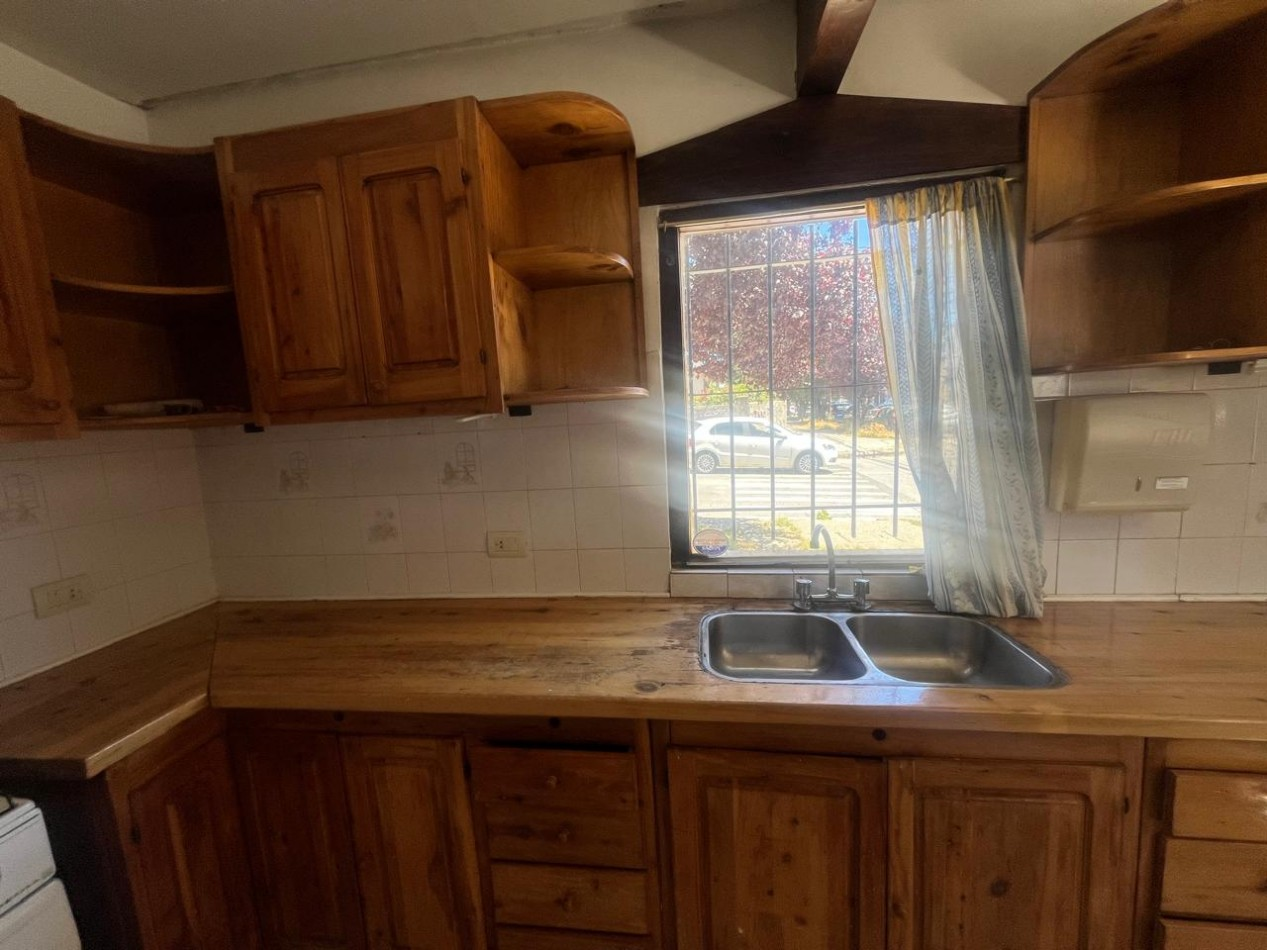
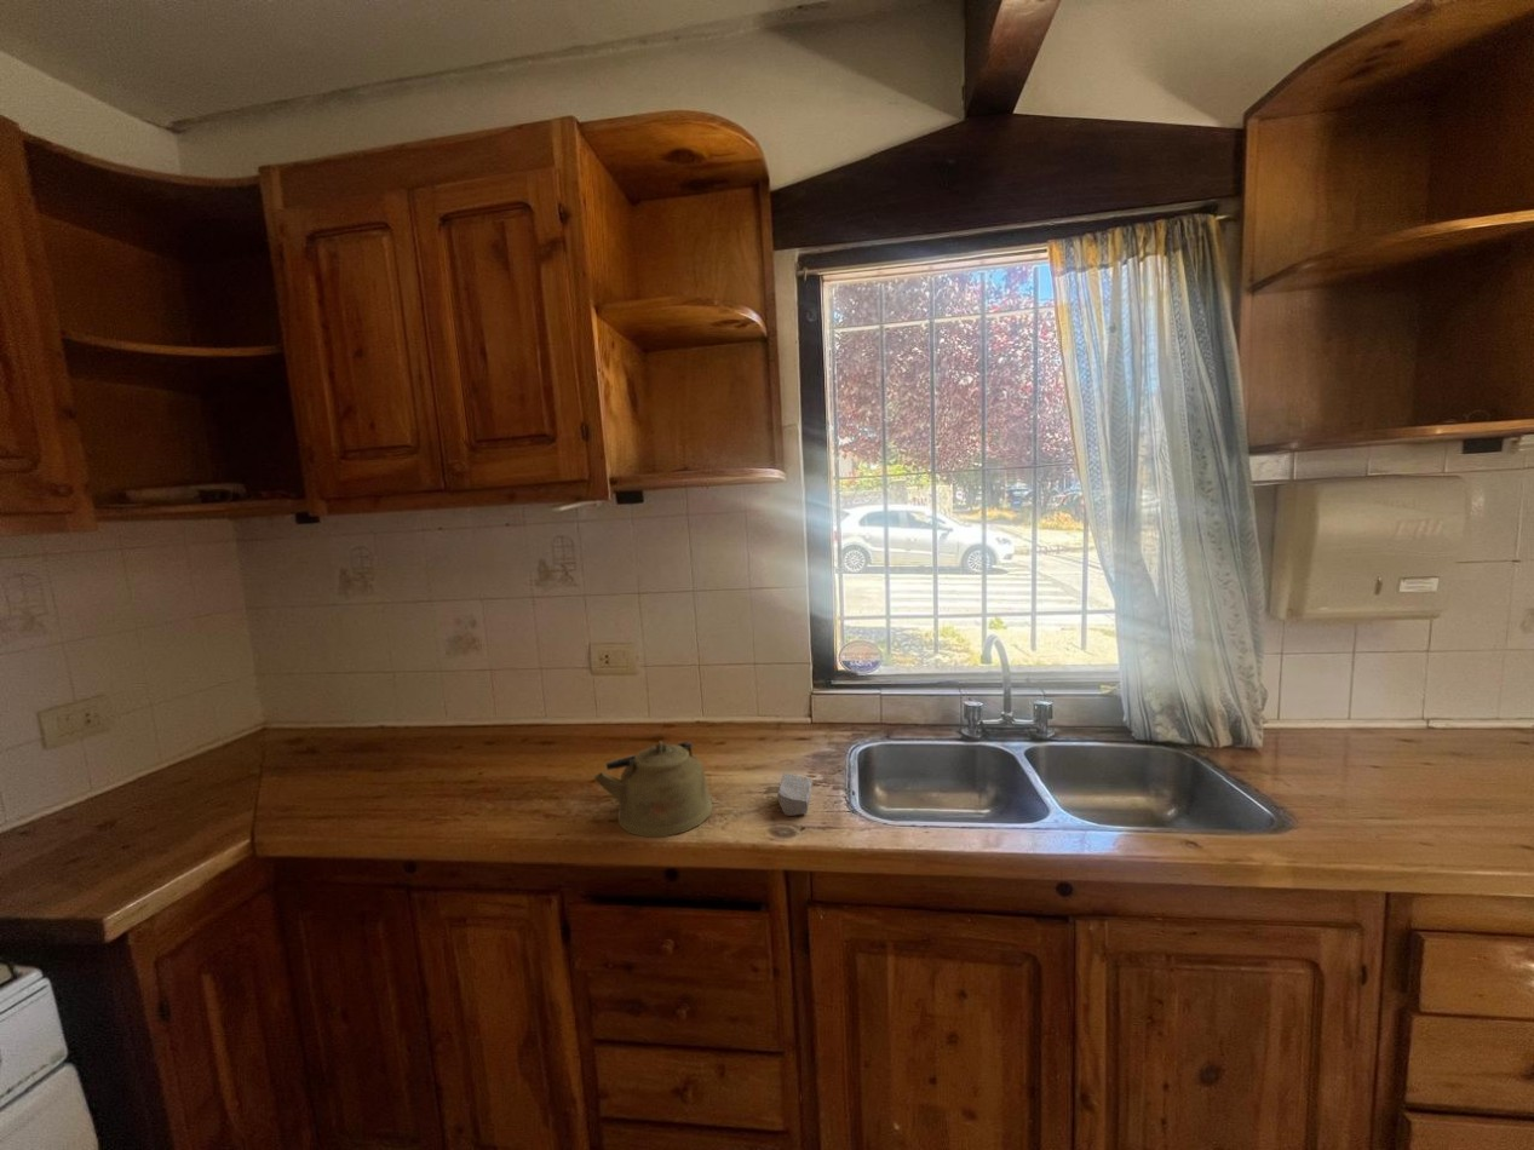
+ soap bar (793, 793)
+ kettle (653, 778)
